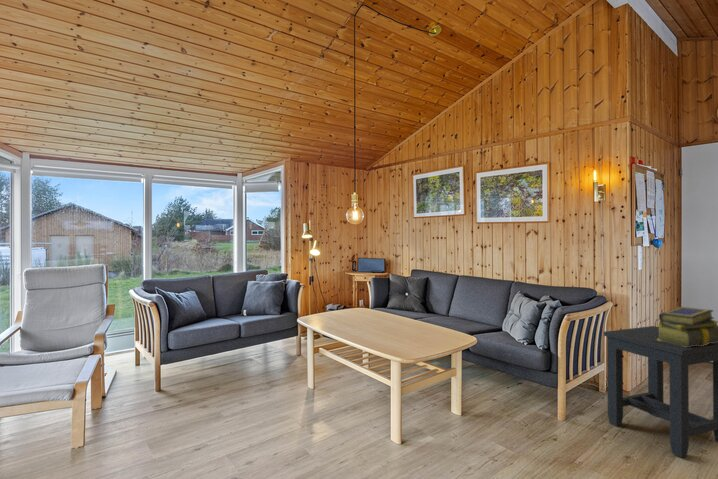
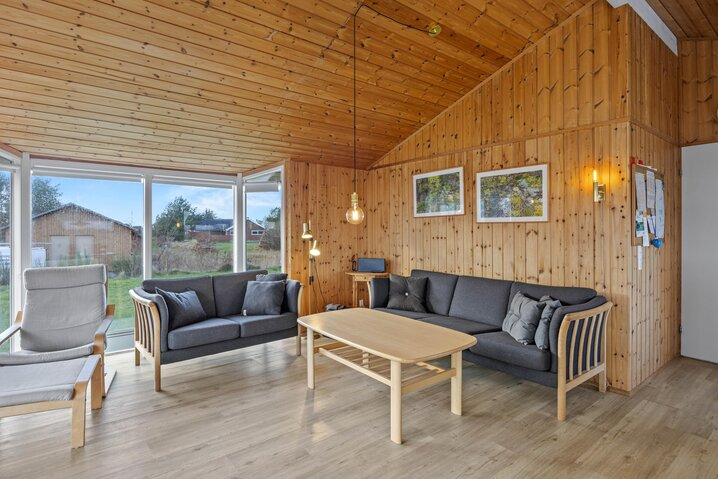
- stack of books (688, 325)
- side table (662, 384)
